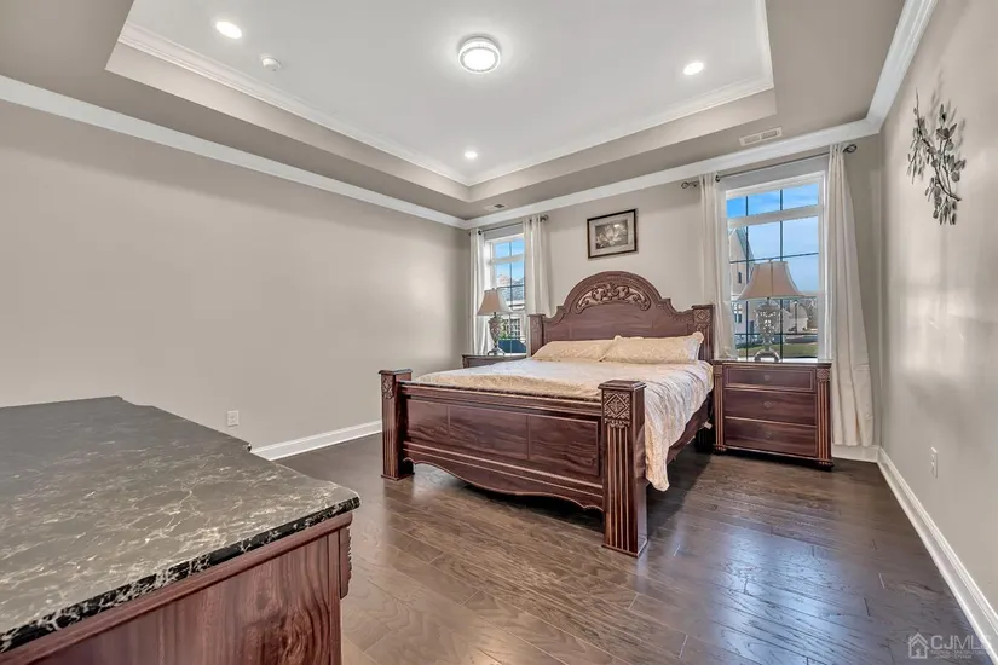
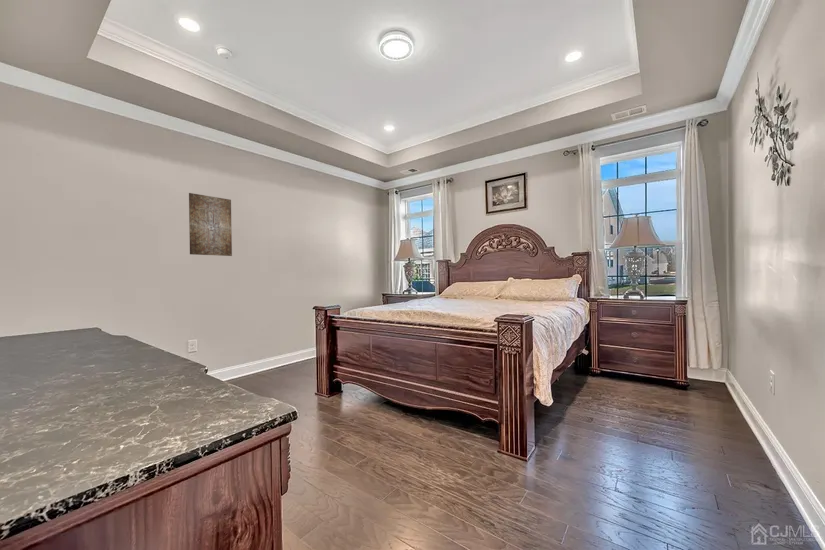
+ wall art (211, 225)
